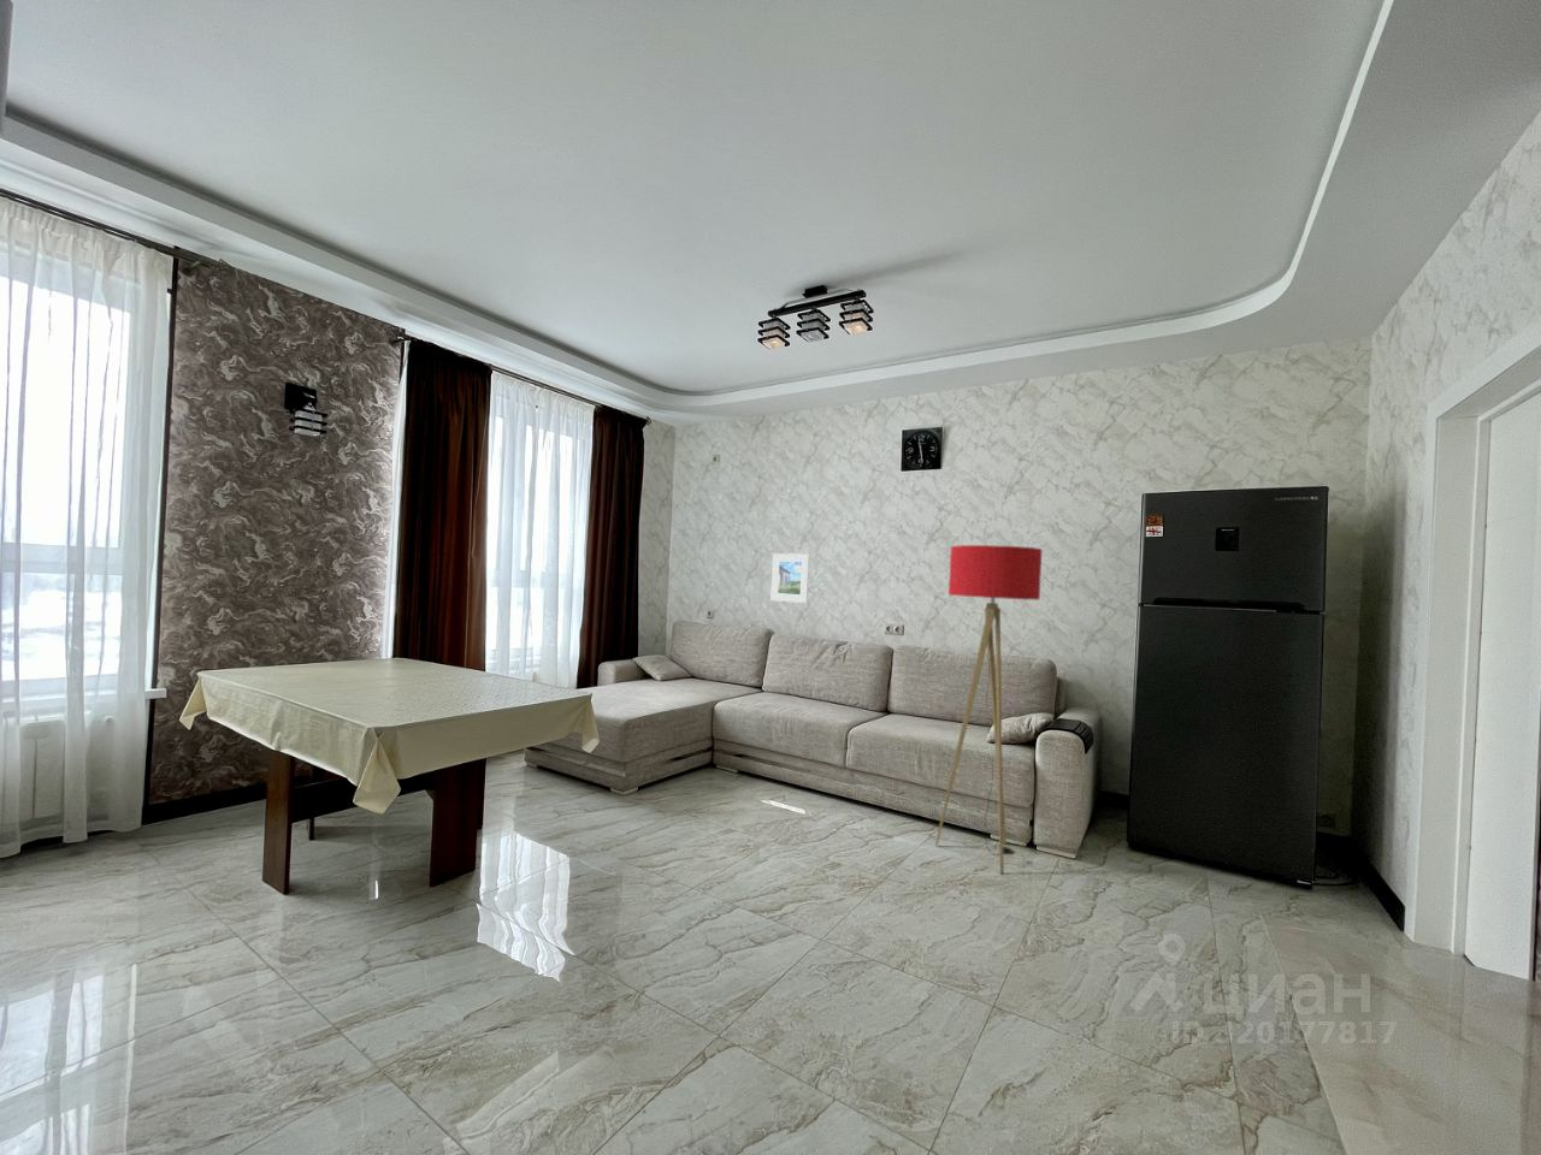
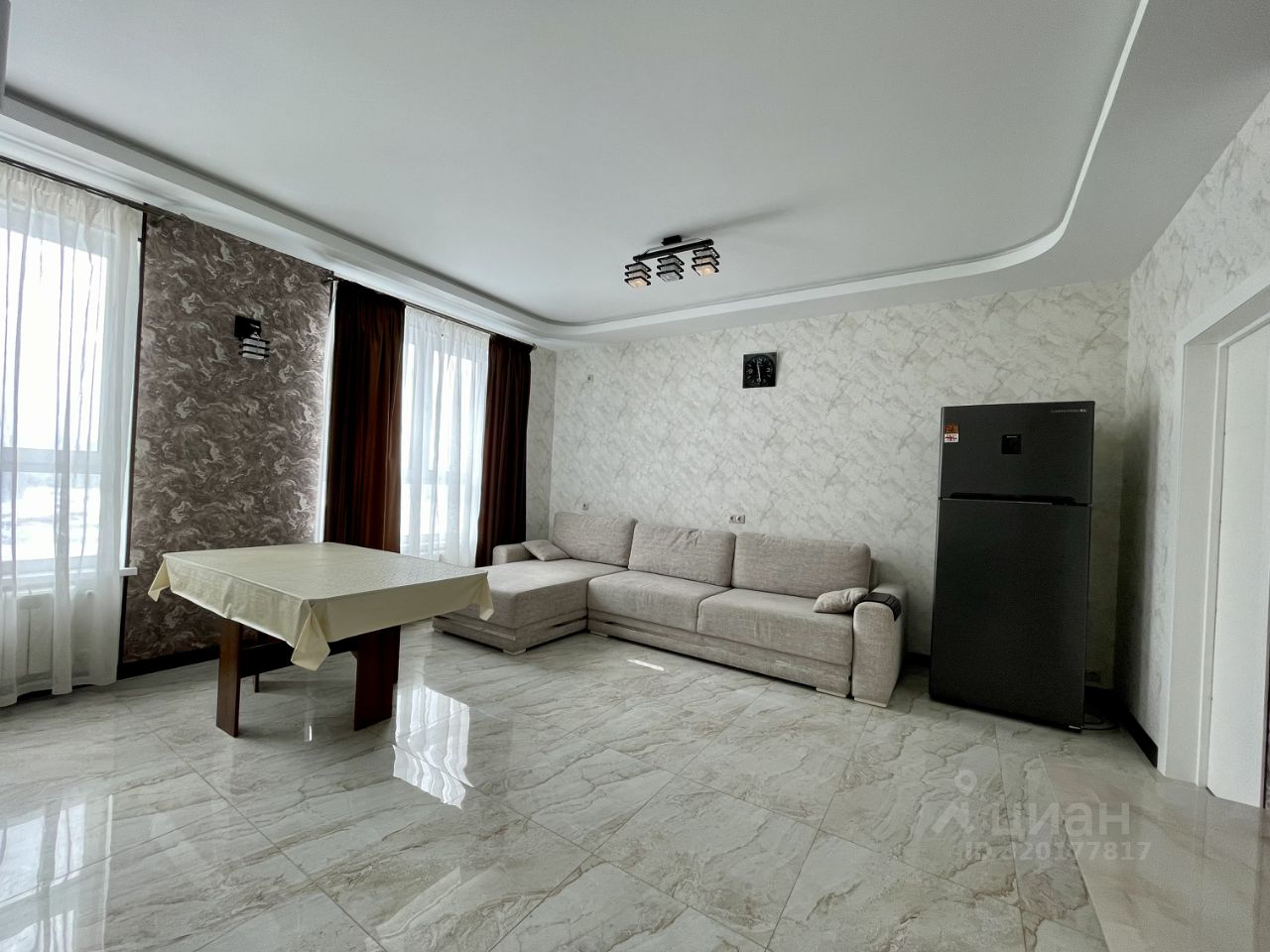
- floor lamp (986, 700)
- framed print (790, 578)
